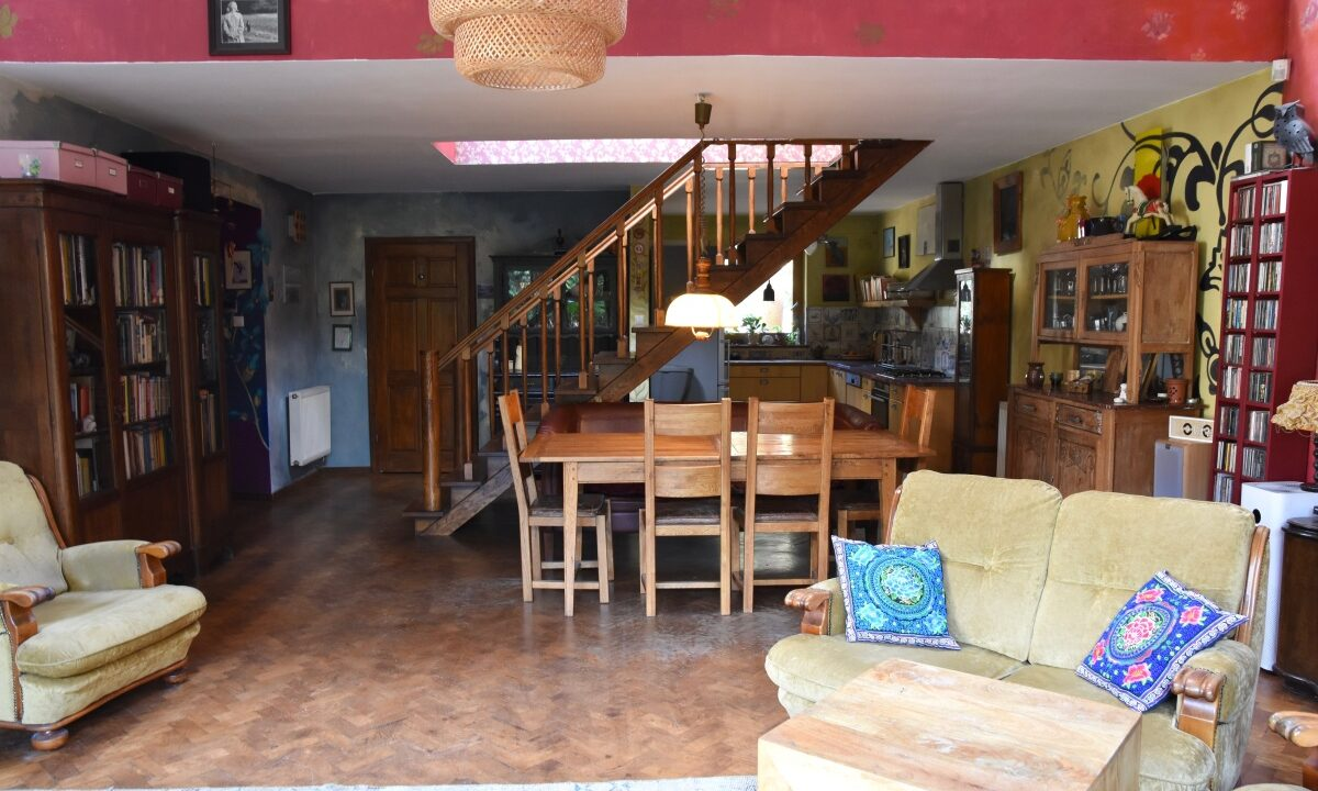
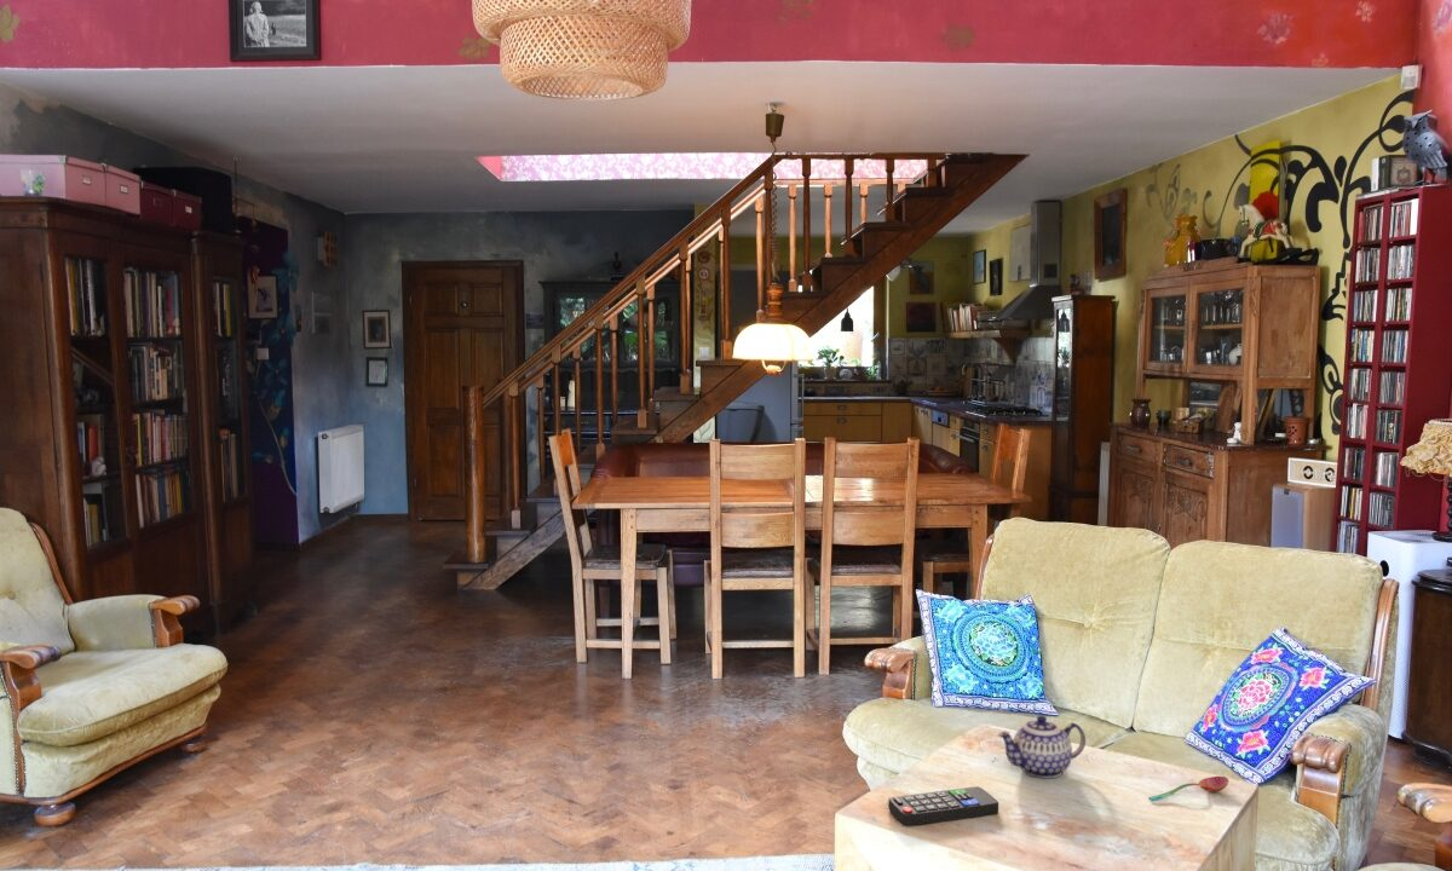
+ teapot (1041, 743)
+ remote control (943, 804)
+ soupspoon (1188, 785)
